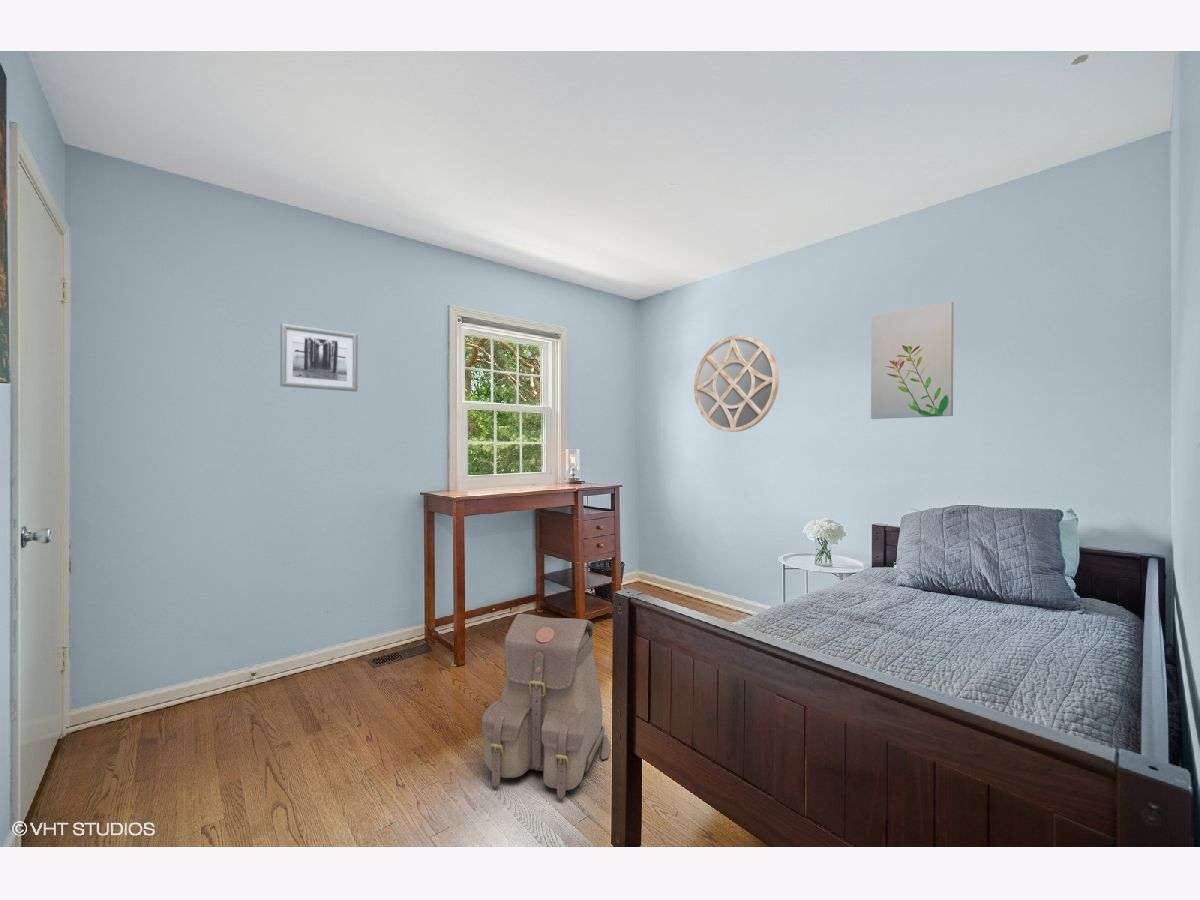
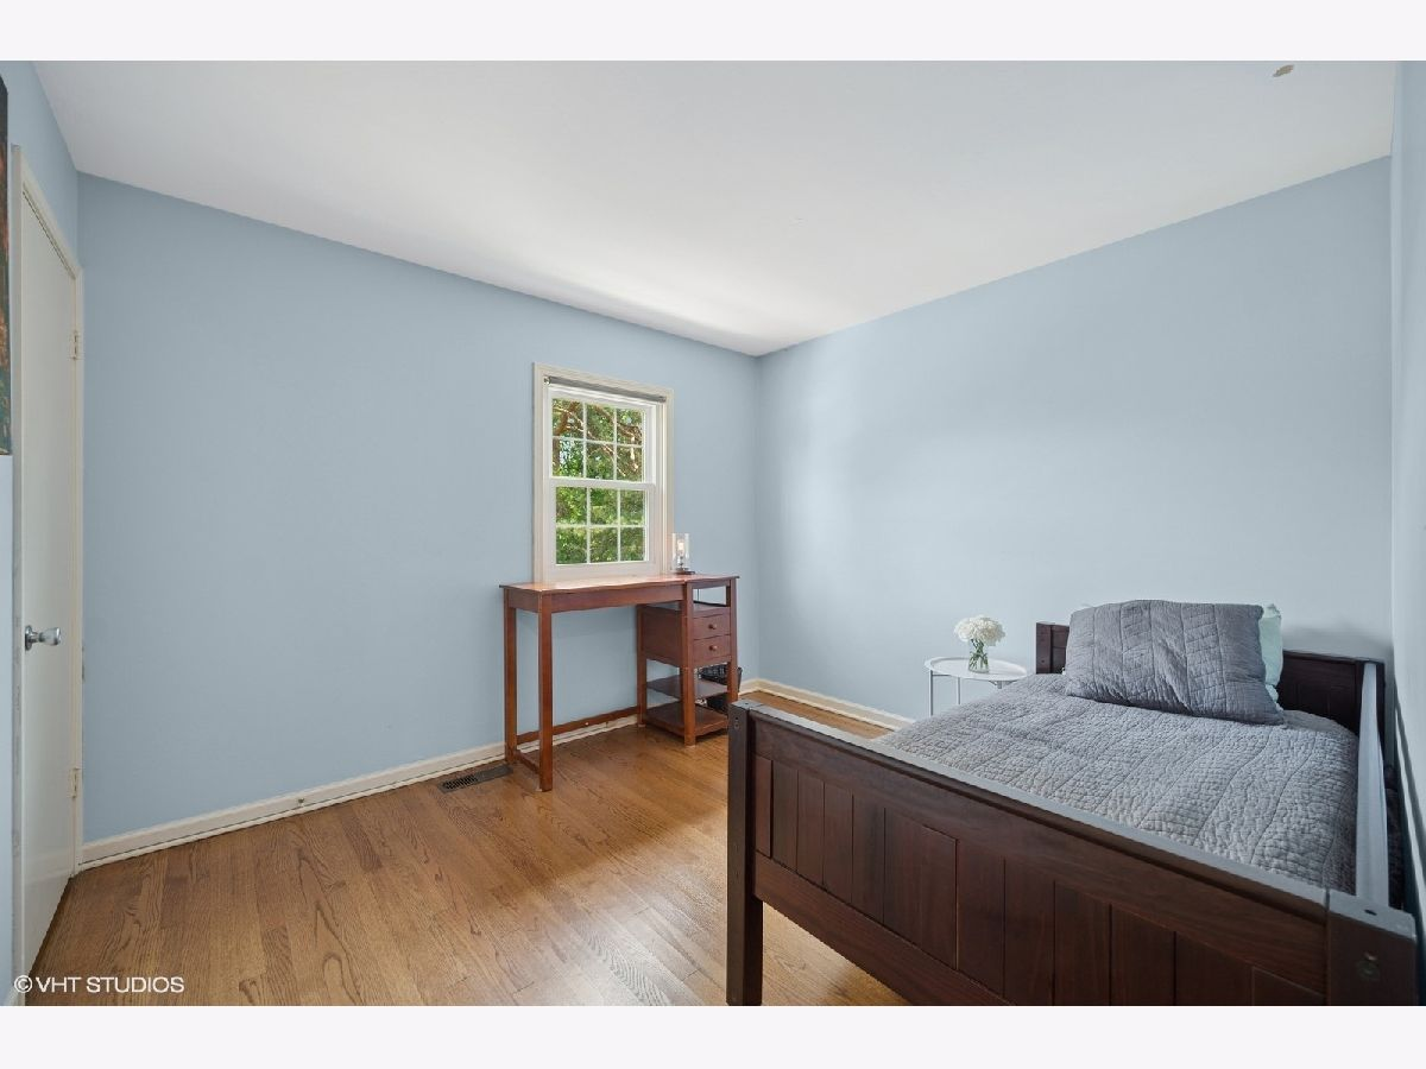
- wall art (910, 363)
- wall art (320, 359)
- home mirror (733, 383)
- backpack (547, 689)
